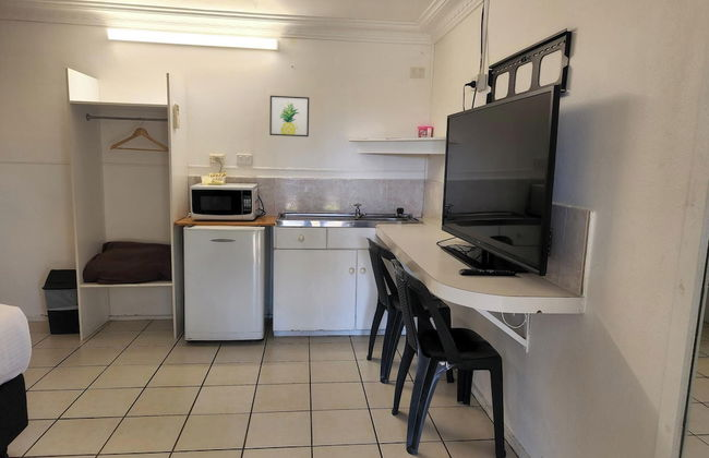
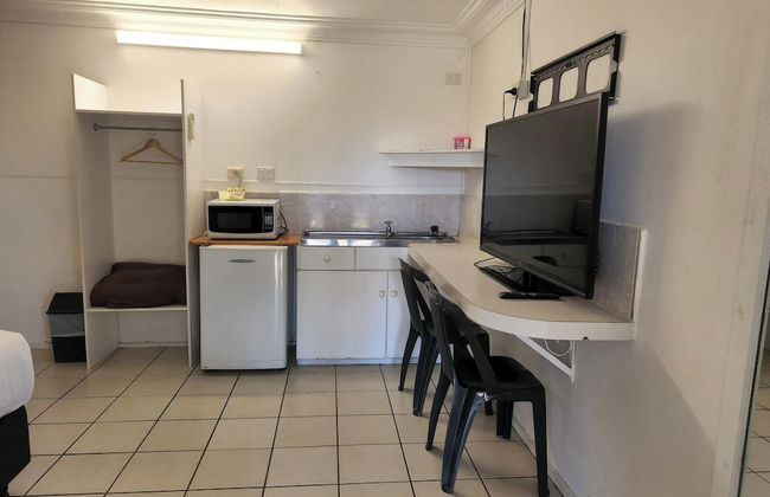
- wall art (289, 116)
